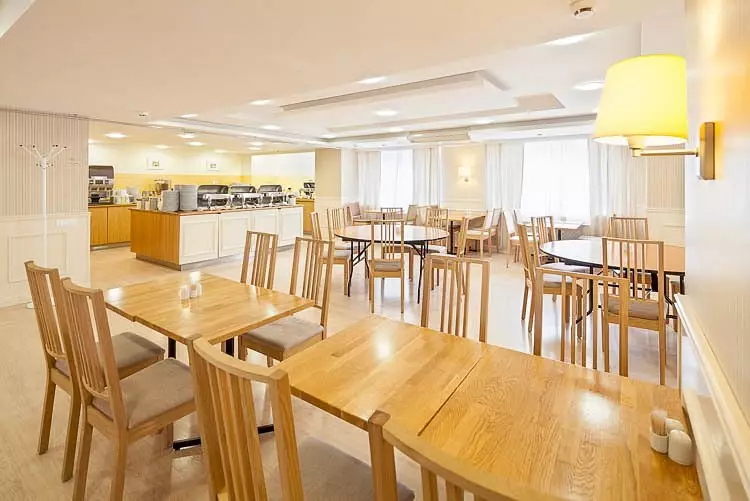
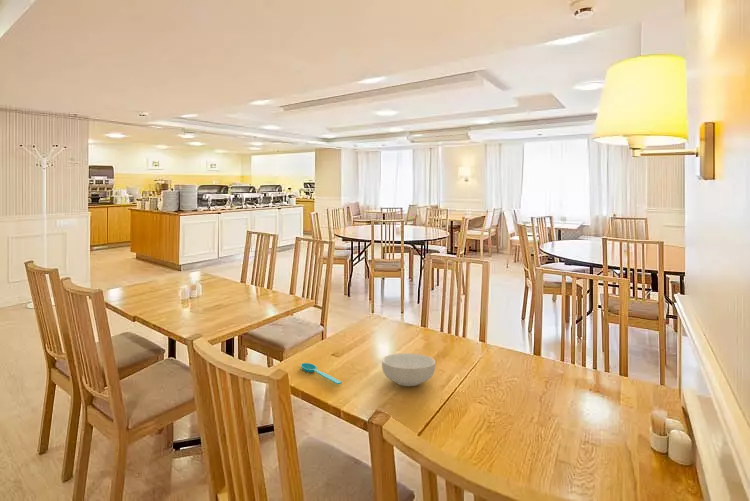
+ spoon (320, 373)
+ cereal bowl (408, 370)
